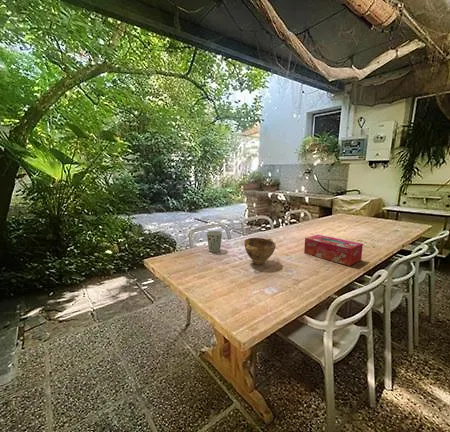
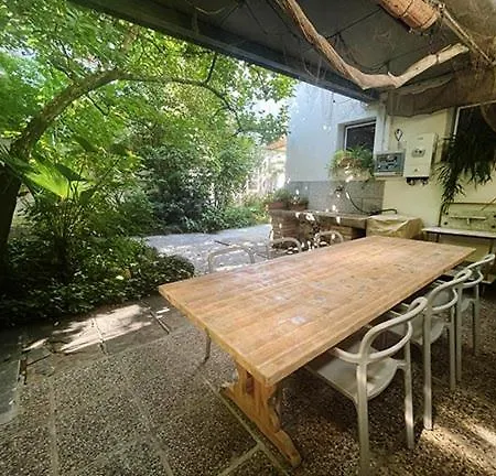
- tissue box (332, 248)
- bowl (259, 252)
- cup (214, 241)
